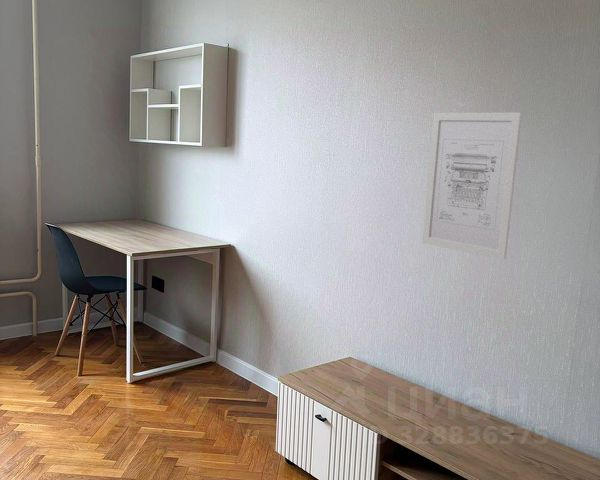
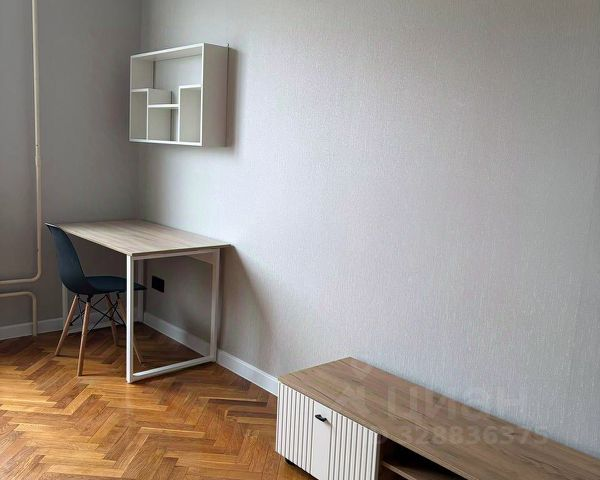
- wall art (468, 182)
